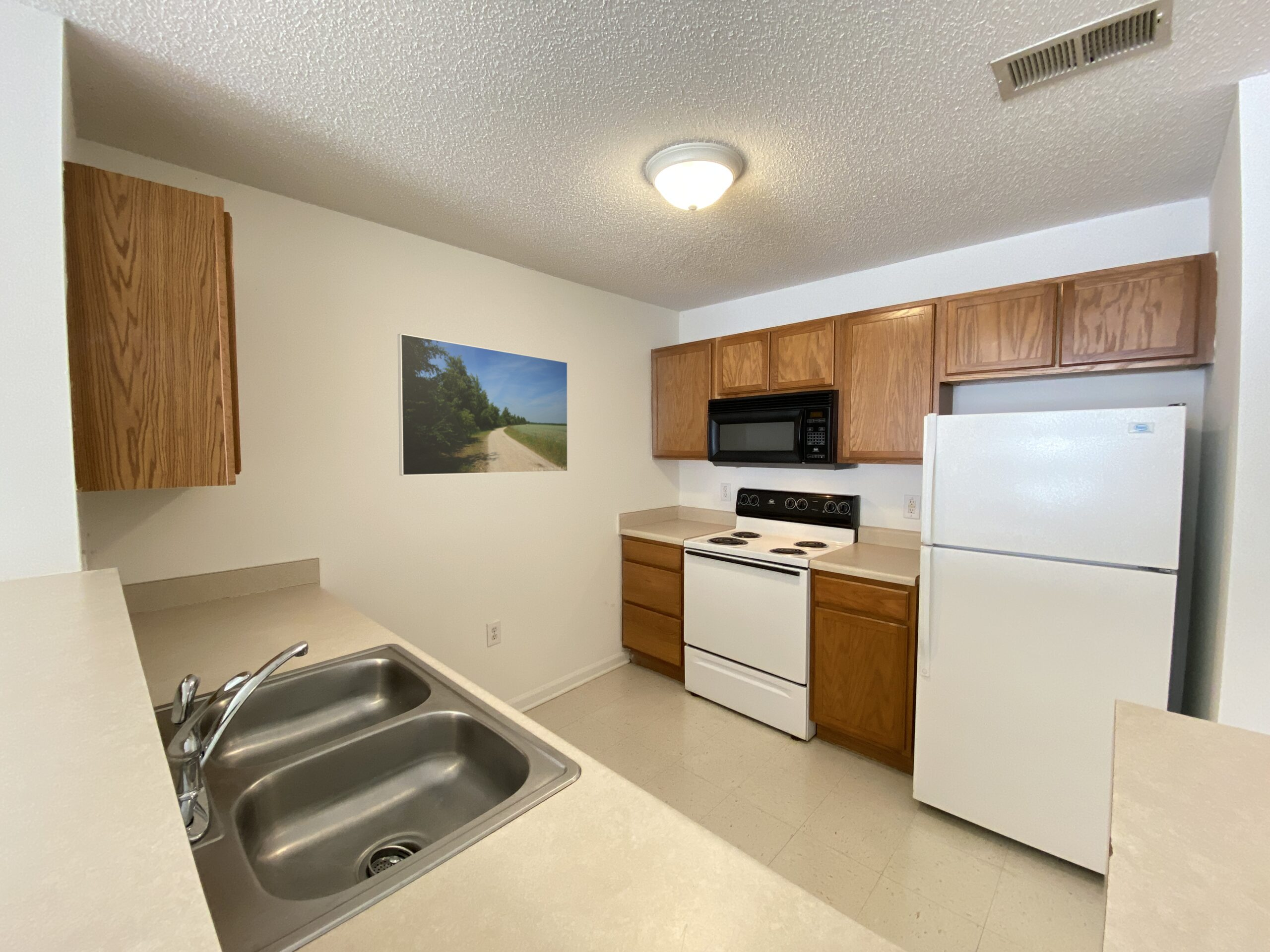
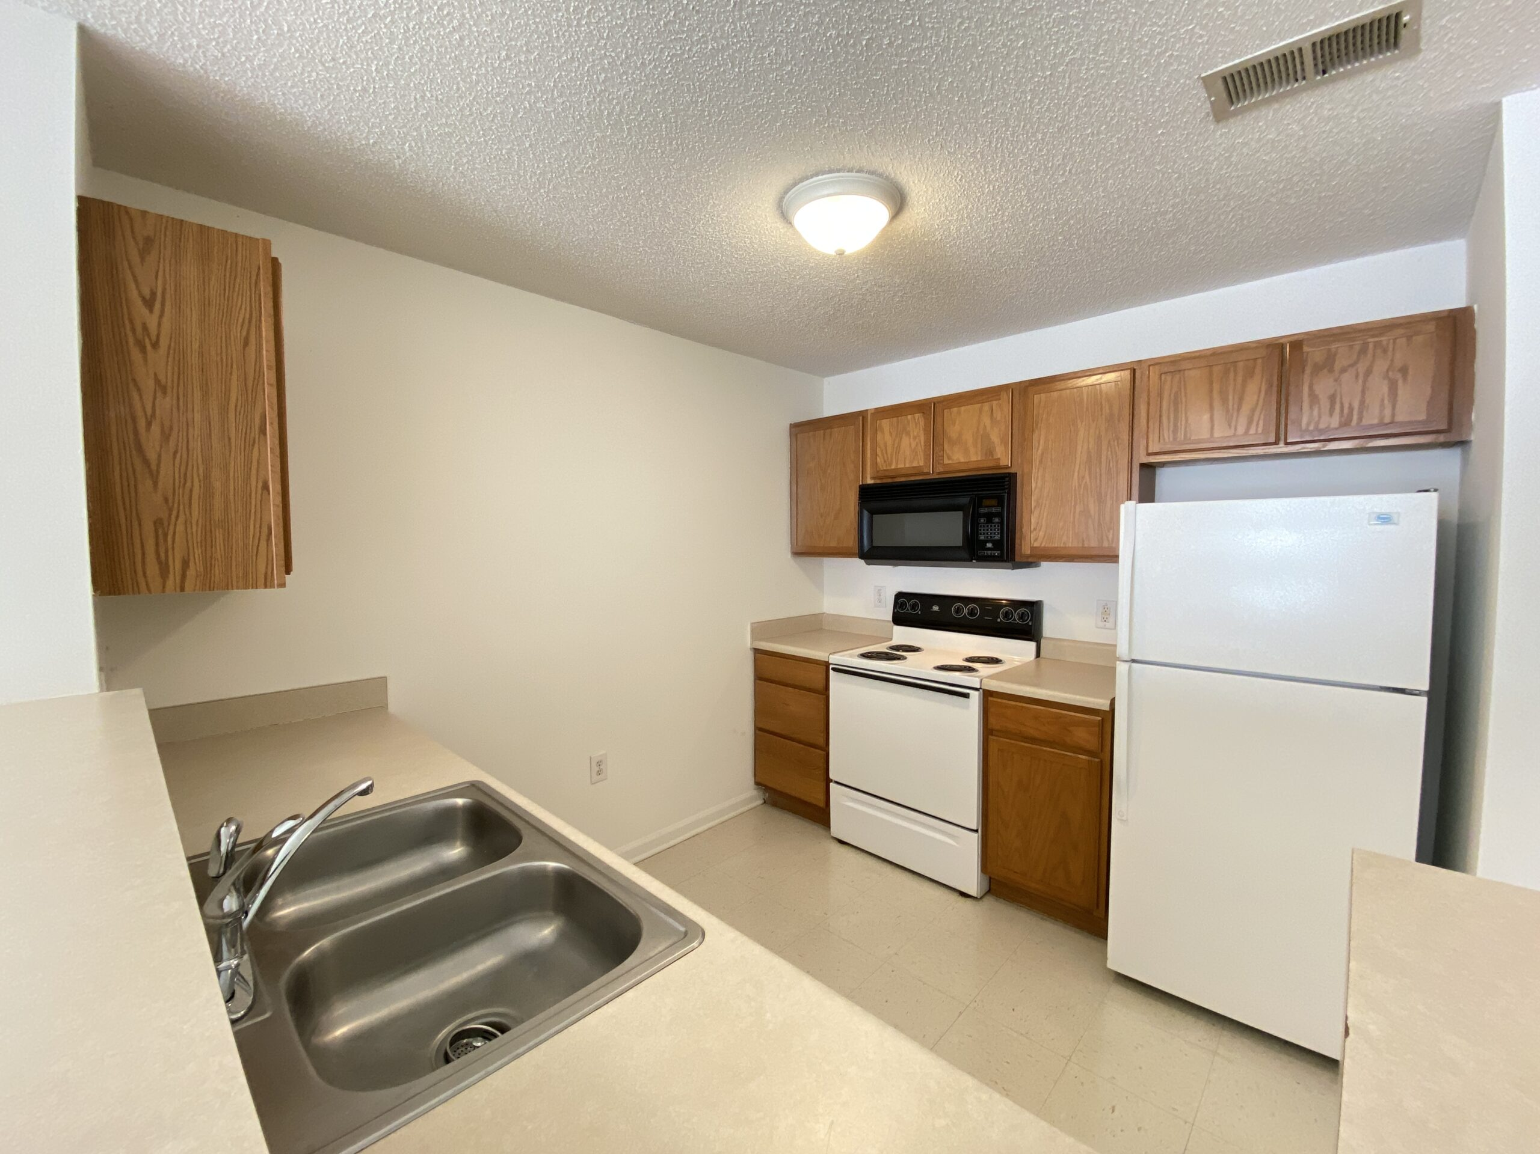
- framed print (494, 412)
